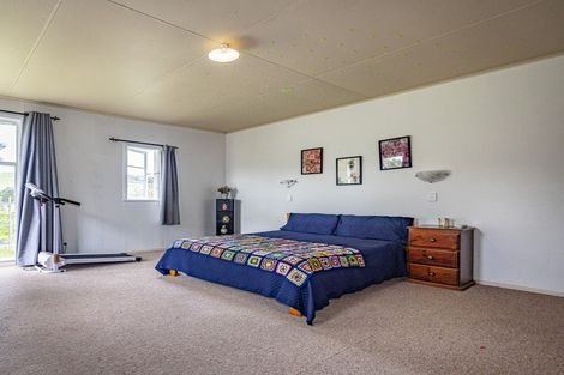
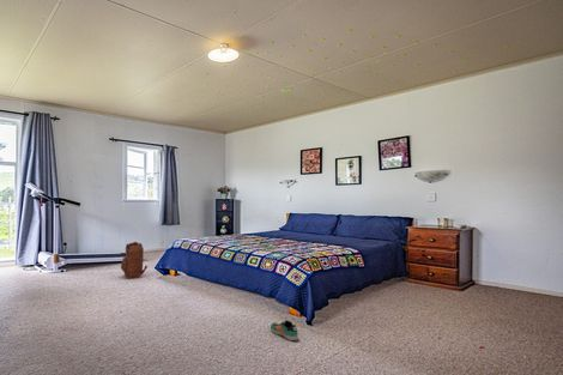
+ sneaker (284, 326)
+ backpack (134, 258)
